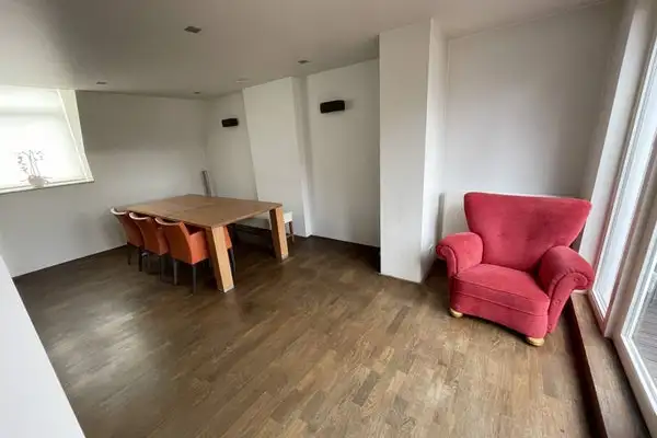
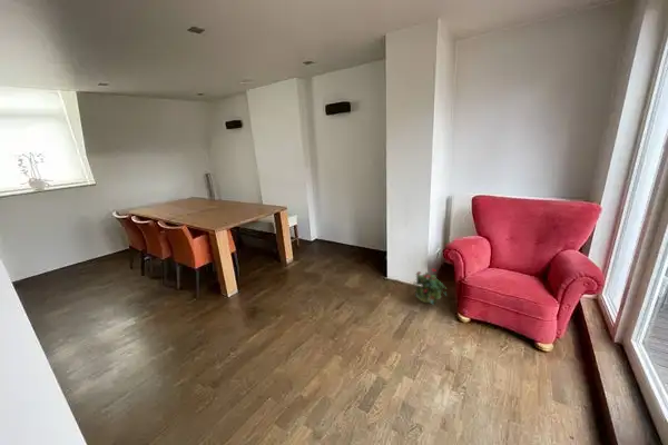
+ potted plant (430, 286)
